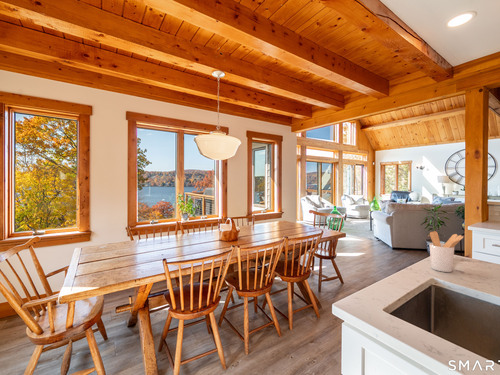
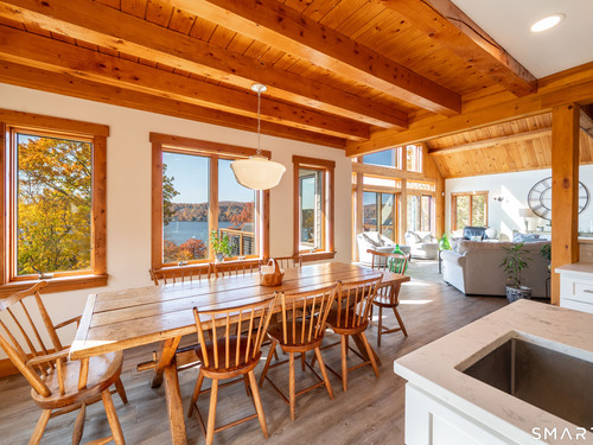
- utensil holder (446, 251)
